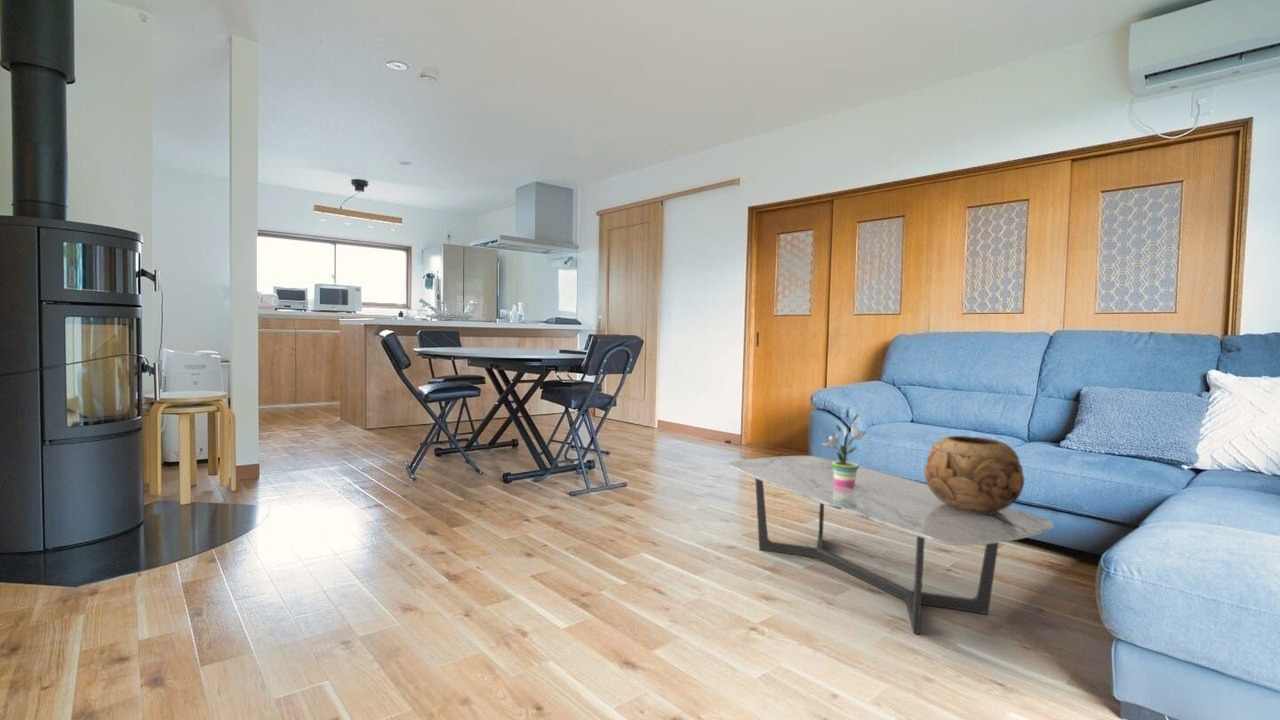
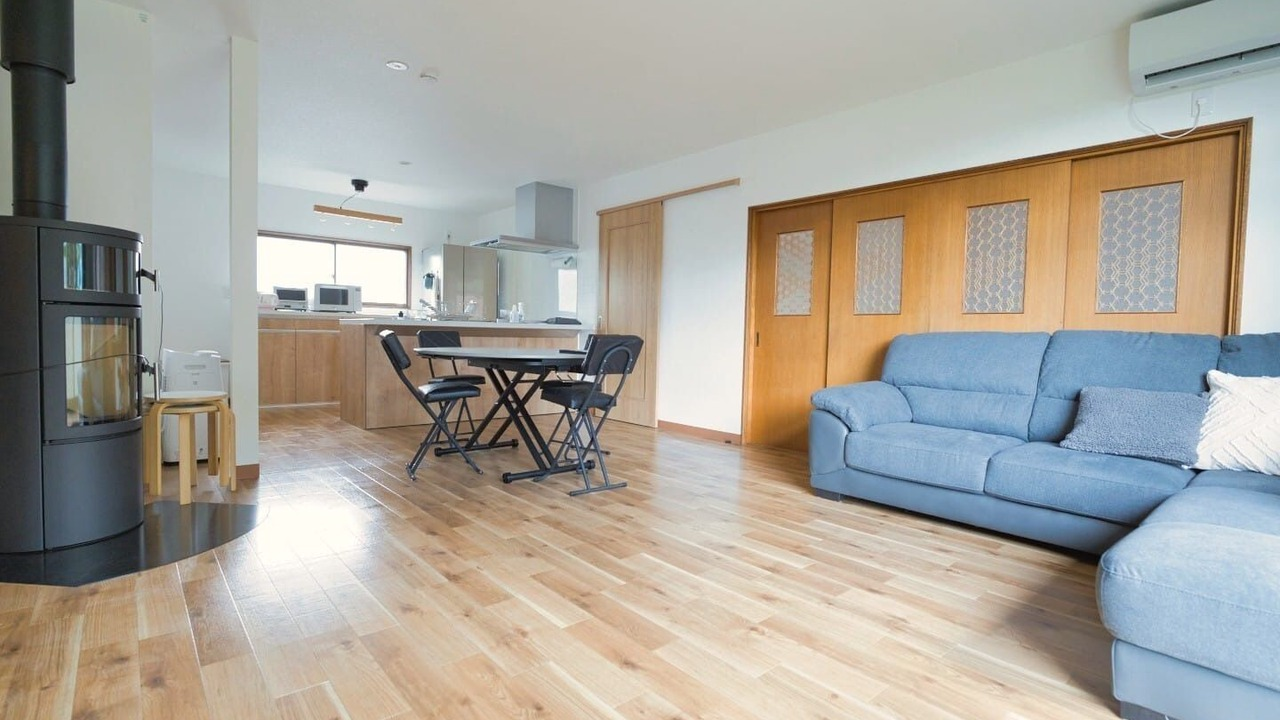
- coffee table (865, 518)
- decorative bowl (972, 473)
- potted plant (844, 445)
